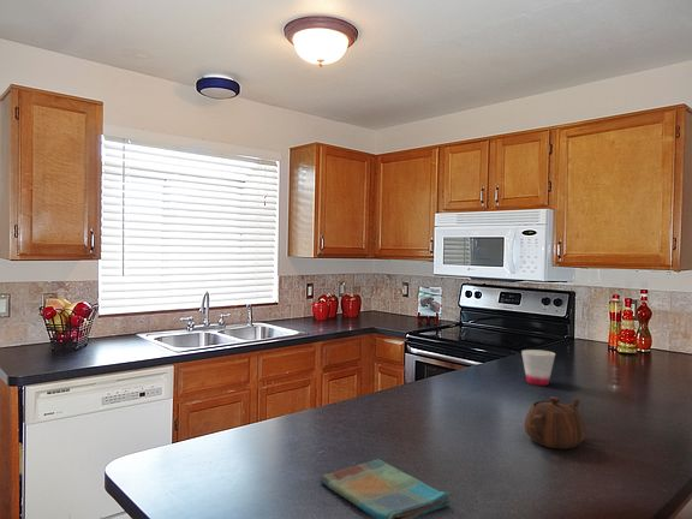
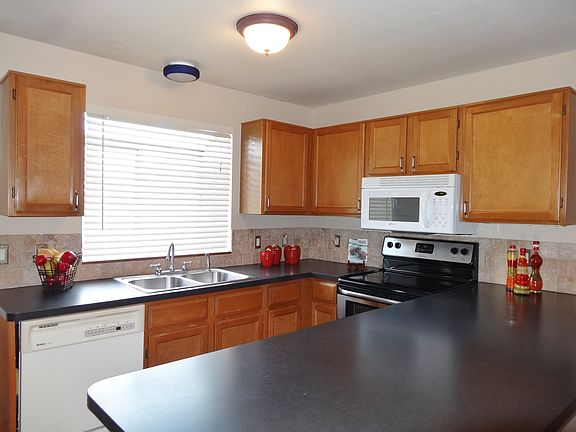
- teapot (555, 418)
- dish towel (382, 488)
- cup (537, 368)
